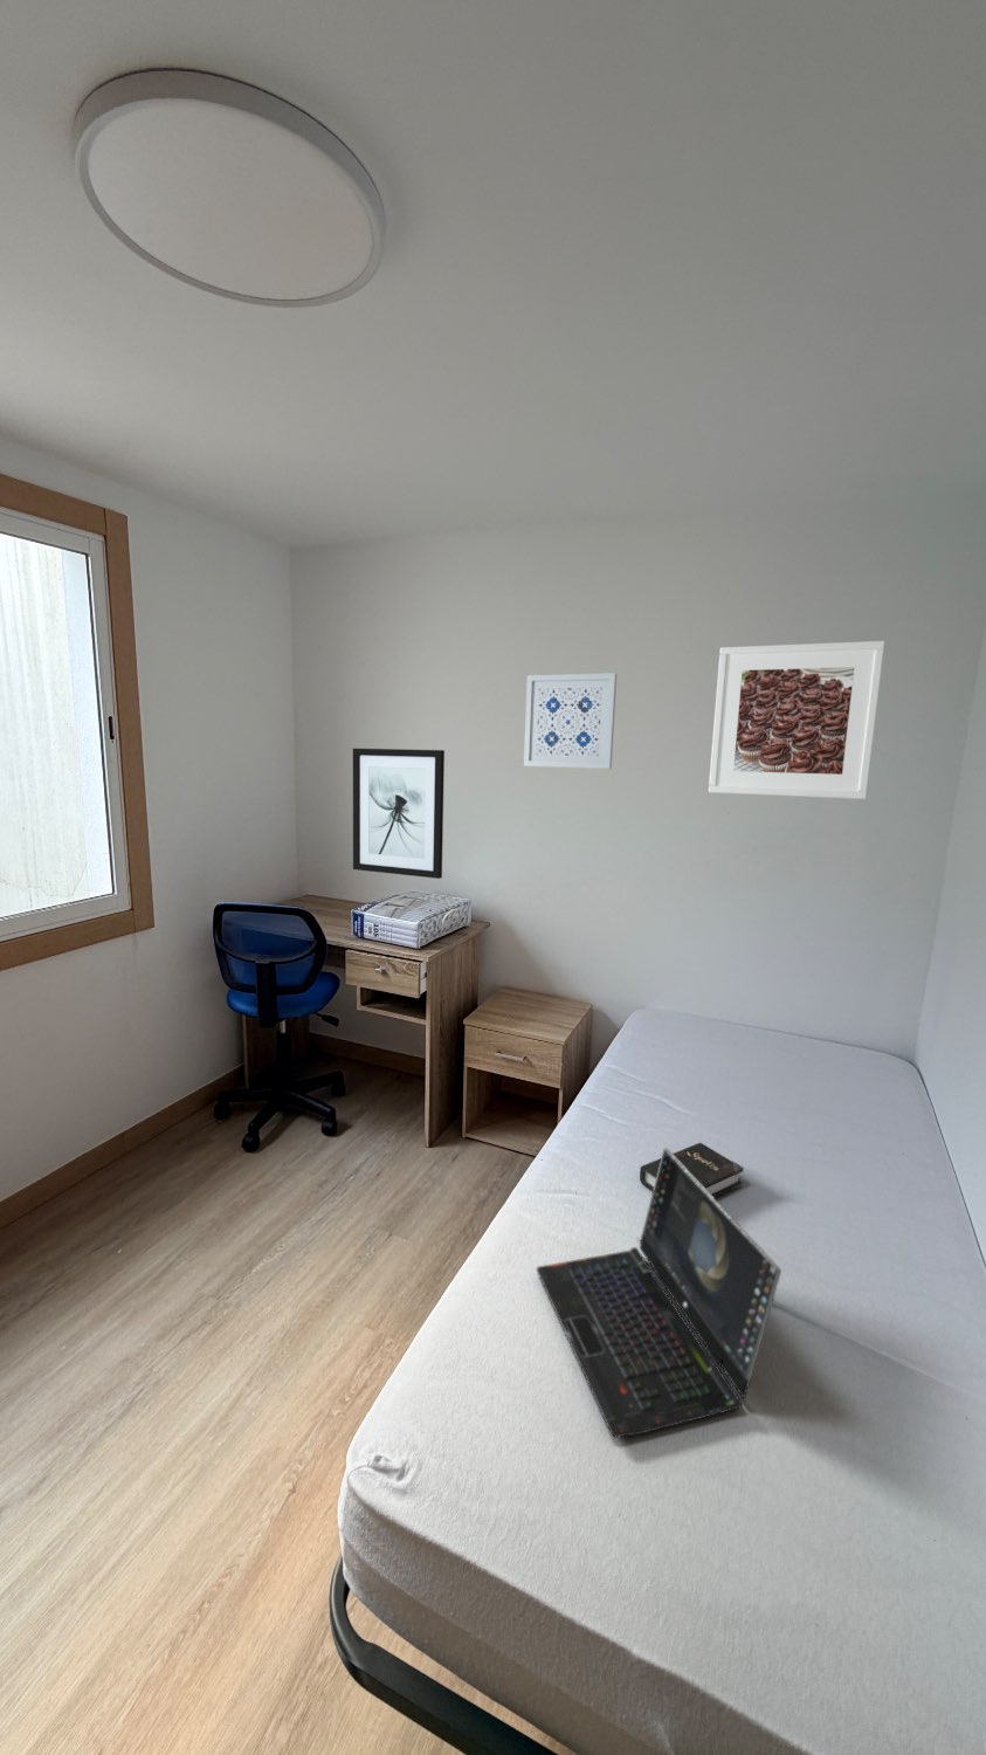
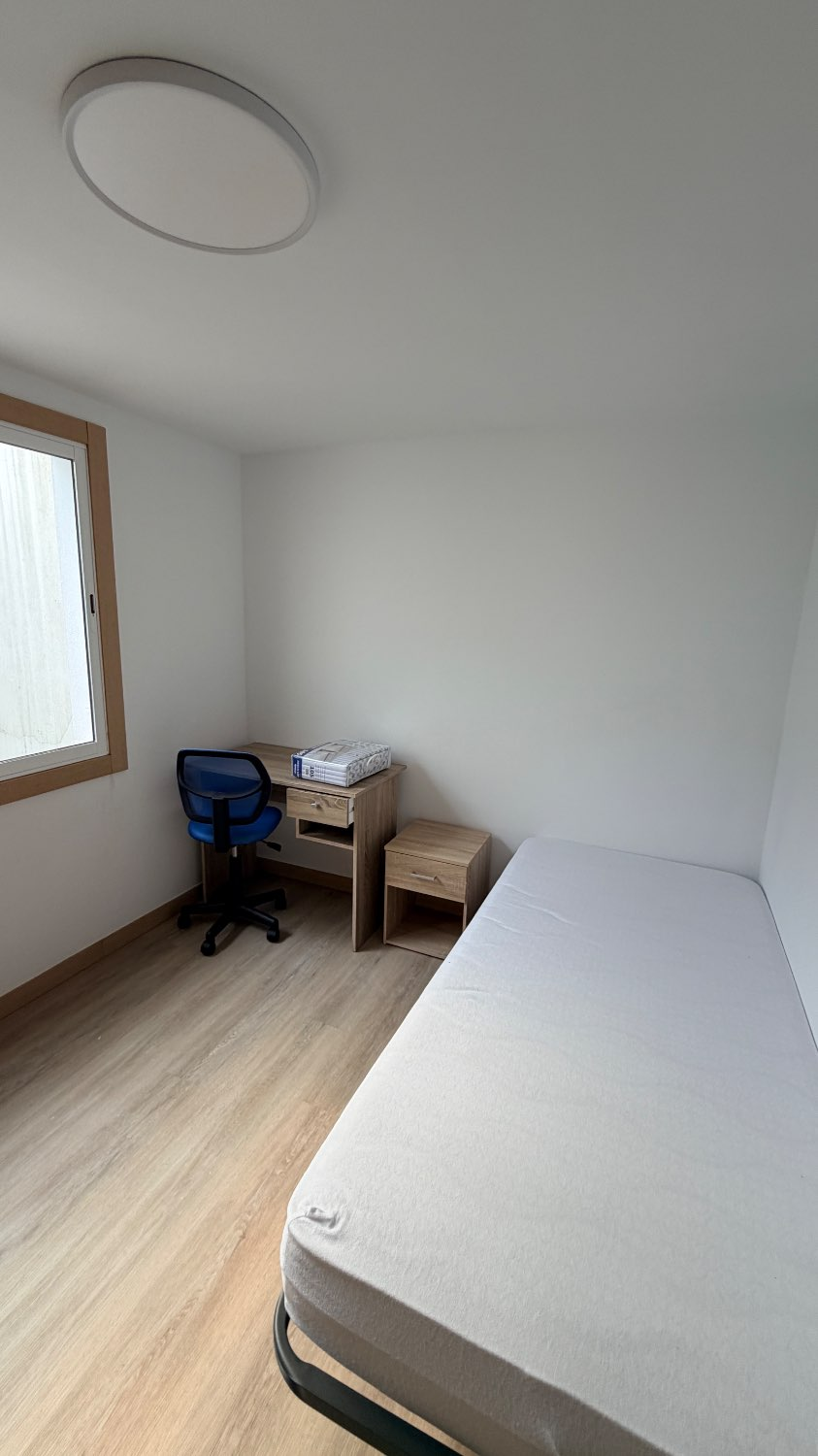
- laptop computer (644, 1272)
- wall art (397, 812)
- wall art (569, 721)
- hardback book (691, 1174)
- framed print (791, 721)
